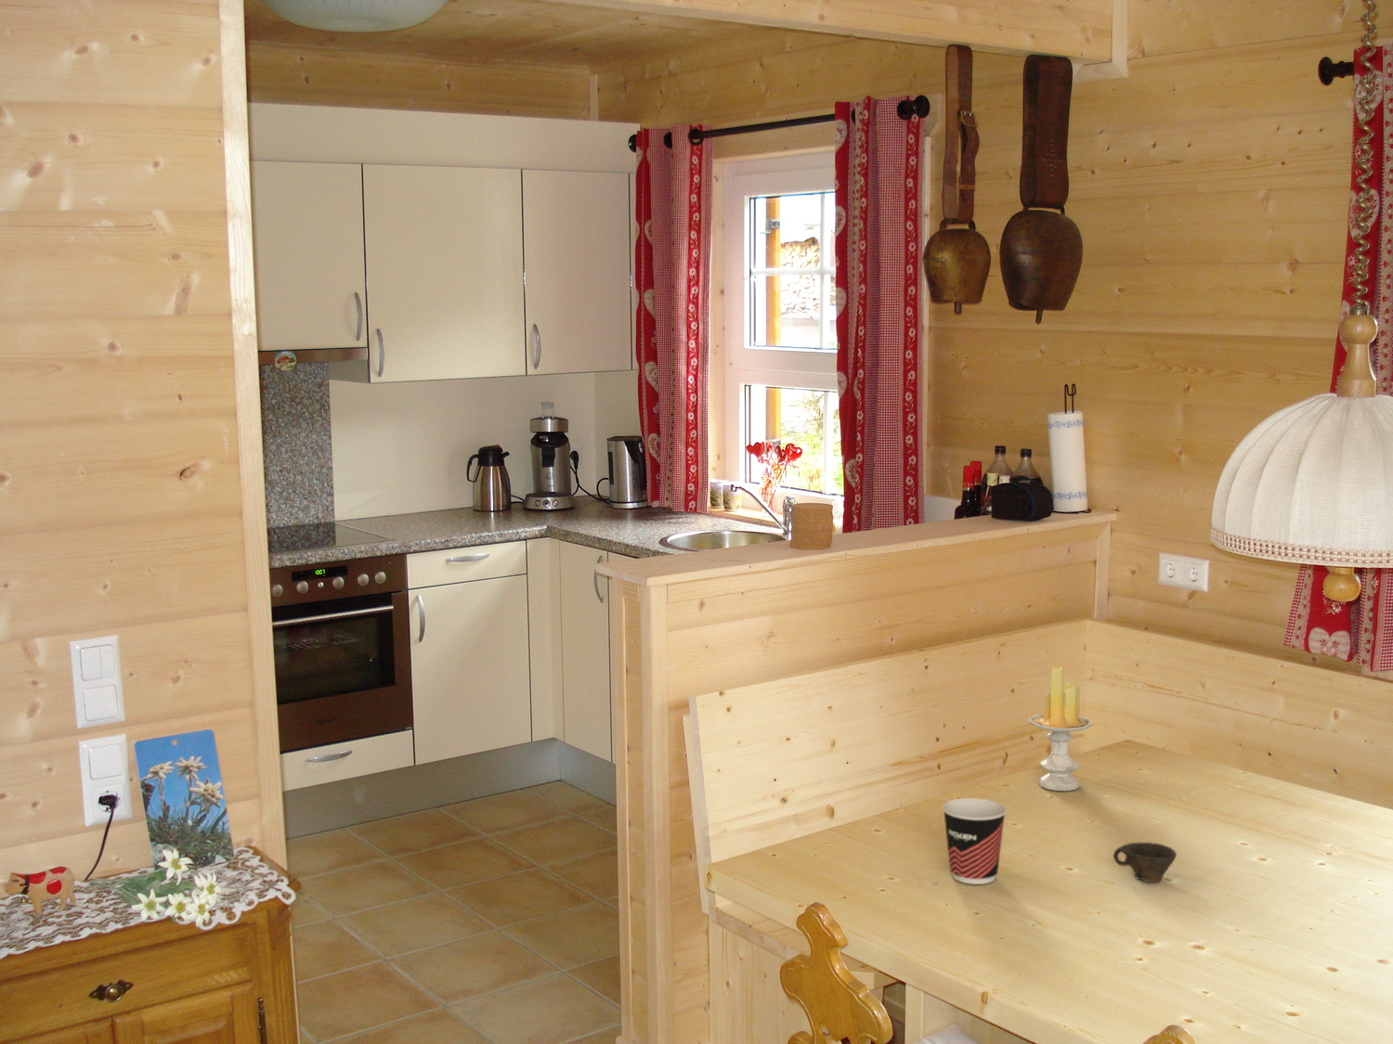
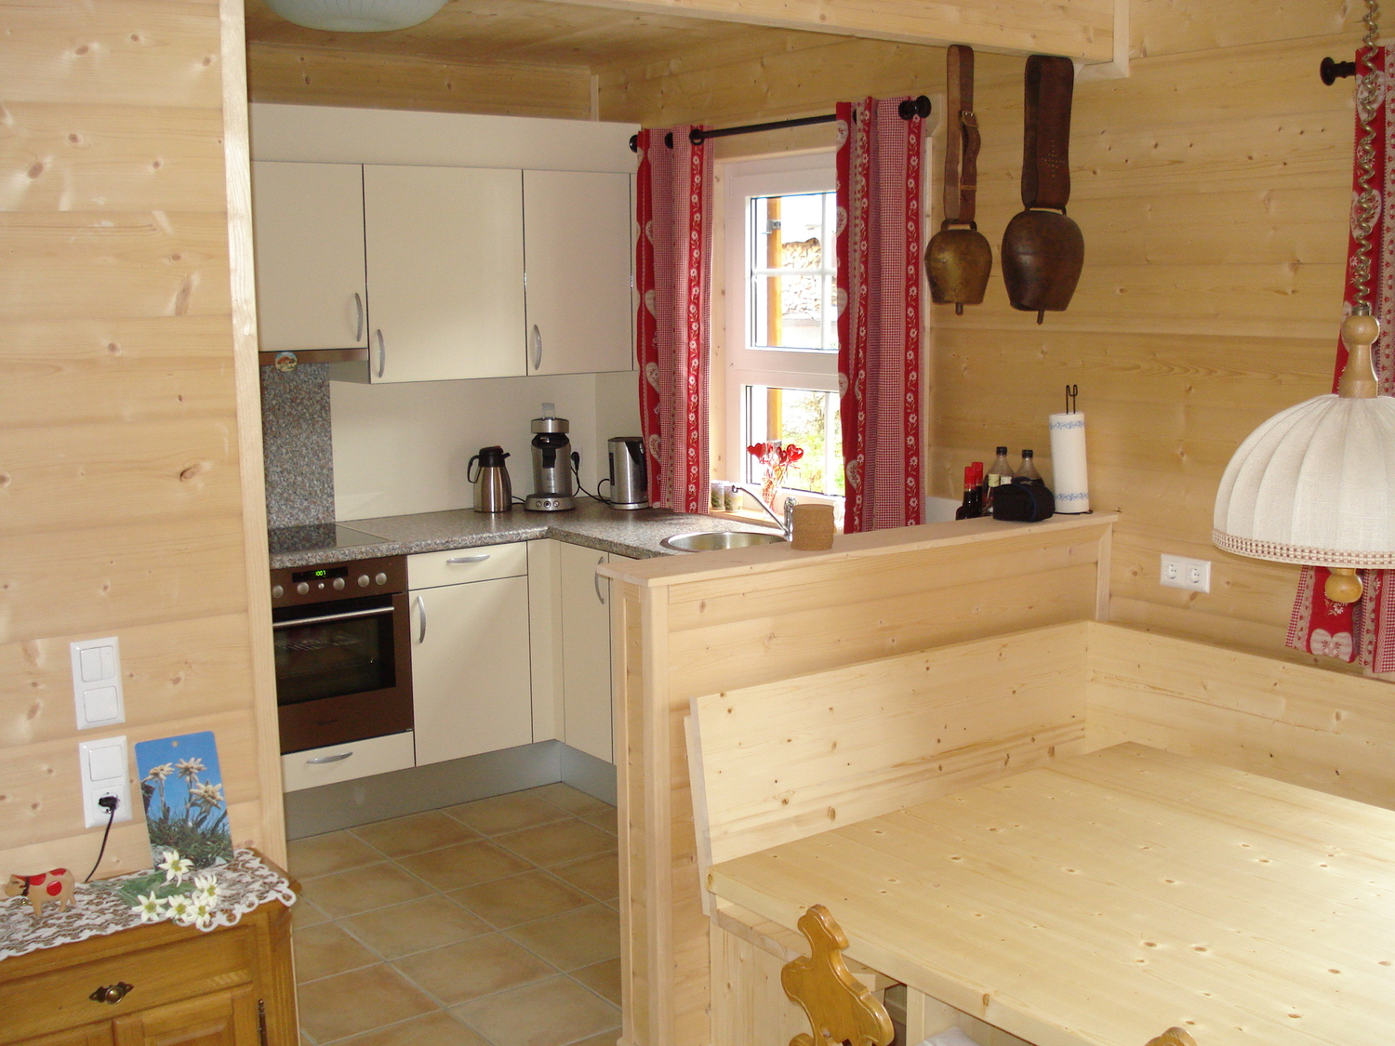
- cup (973, 842)
- candle (1060, 725)
- cup (1144, 862)
